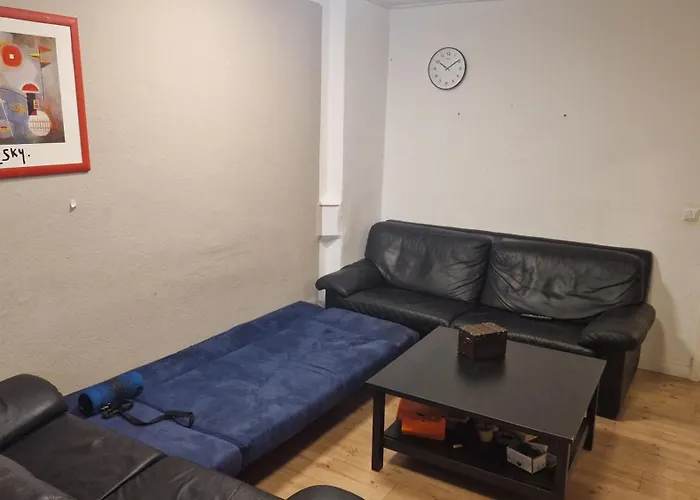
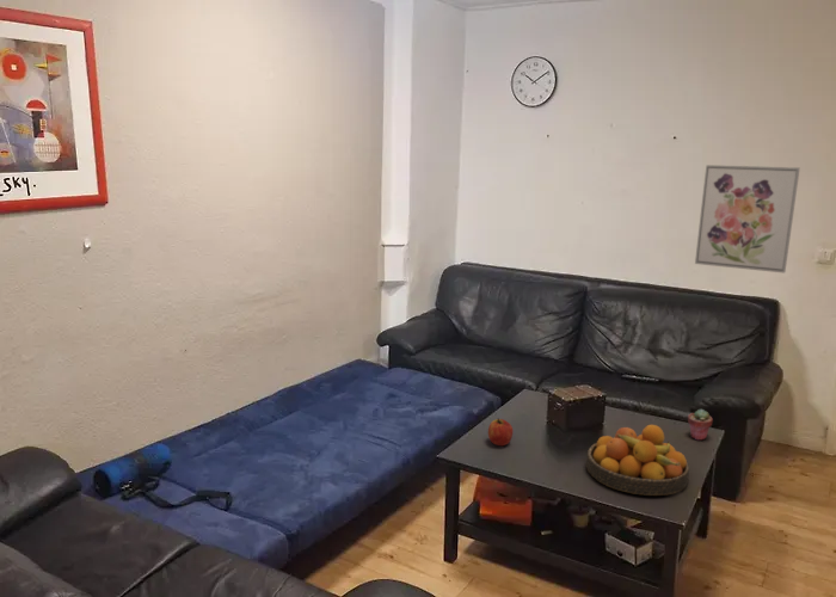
+ apple (500, 431)
+ potted succulent (699, 423)
+ wall art (744, 217)
+ fruit bowl (638, 453)
